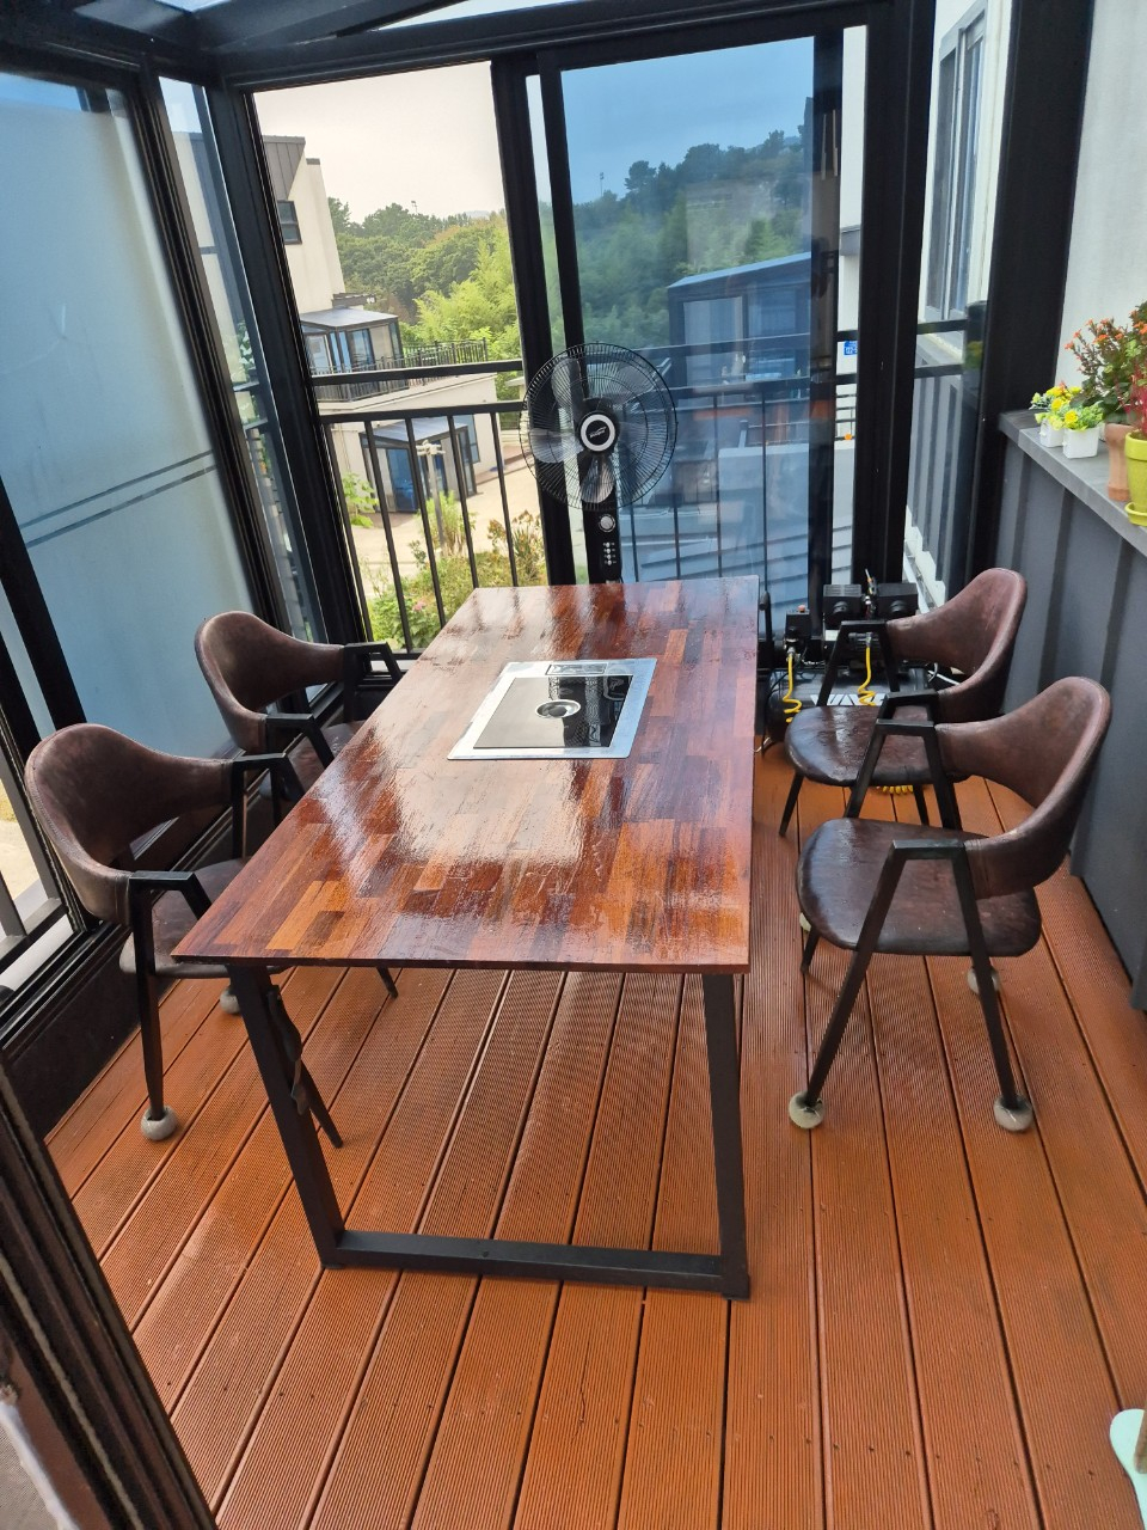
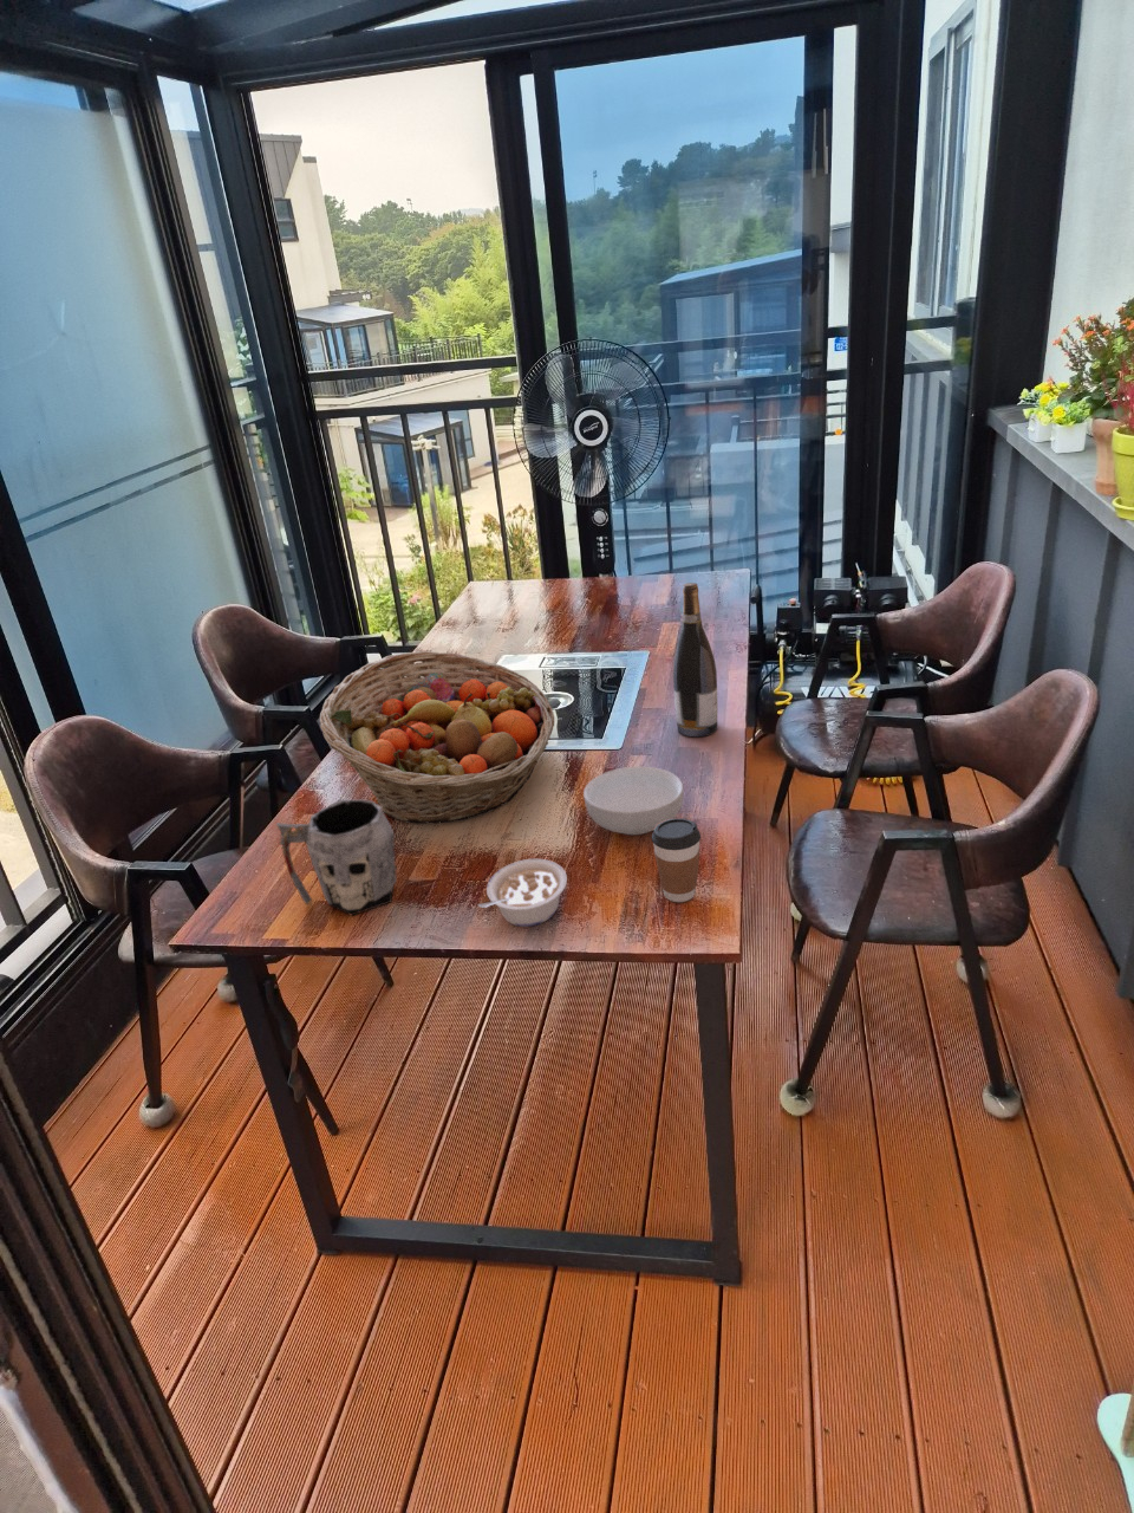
+ fruit basket (443, 730)
+ legume (526, 895)
+ wine bottle (693, 659)
+ mug (341, 858)
+ coffee cup (677, 860)
+ cereal bowl (635, 805)
